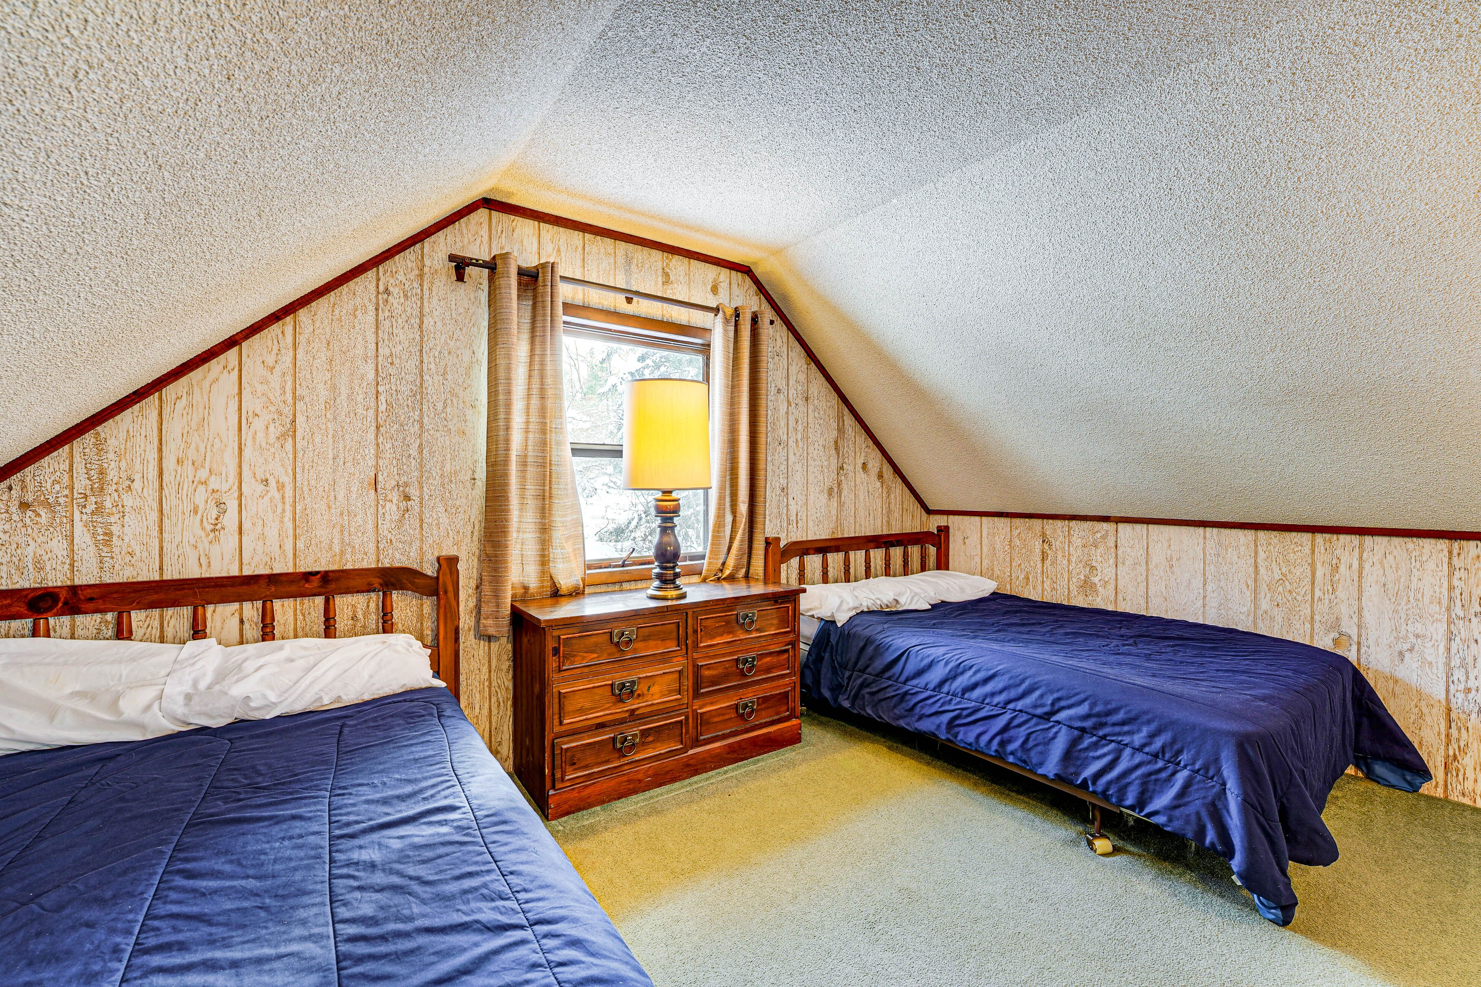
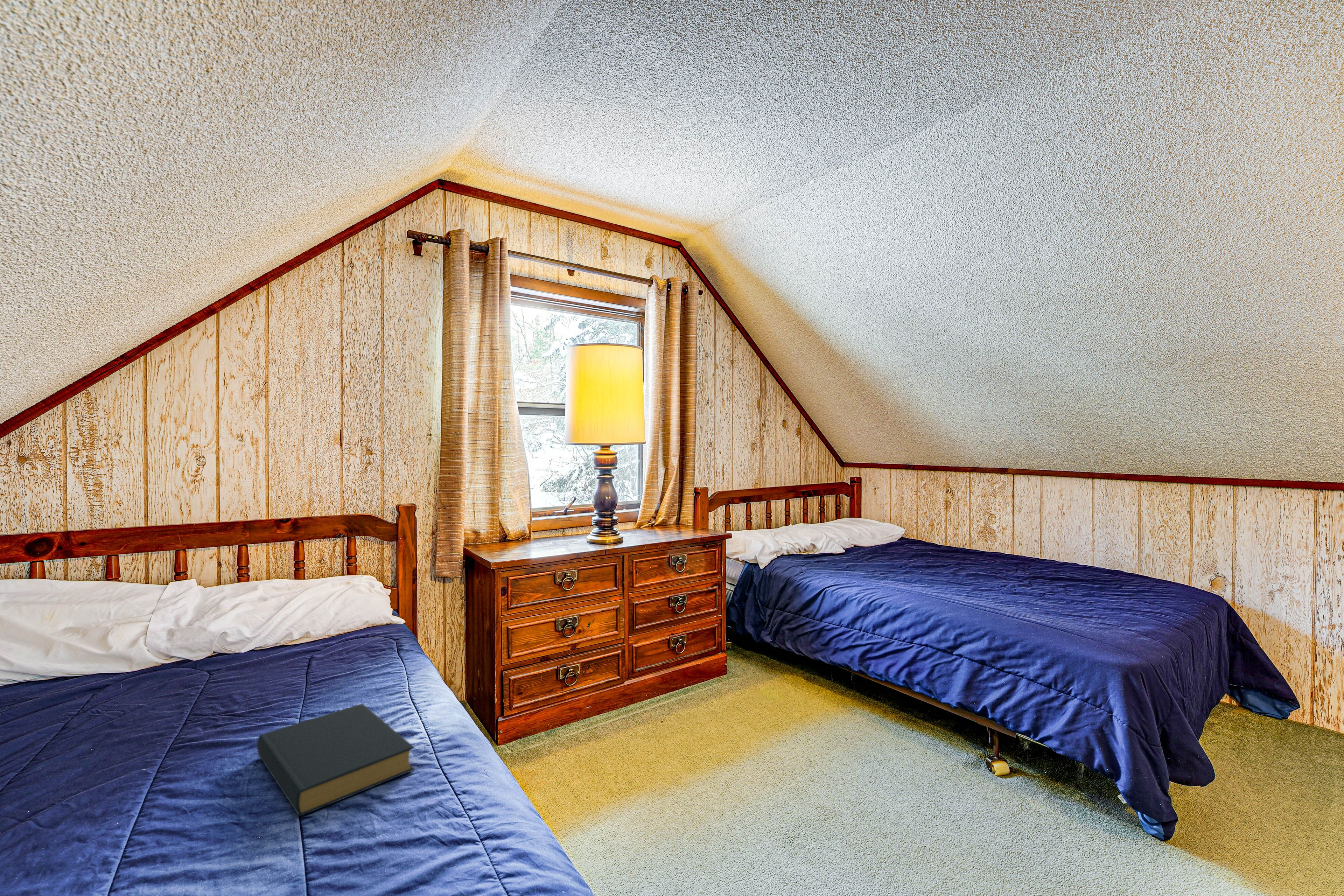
+ hardback book (334, 752)
